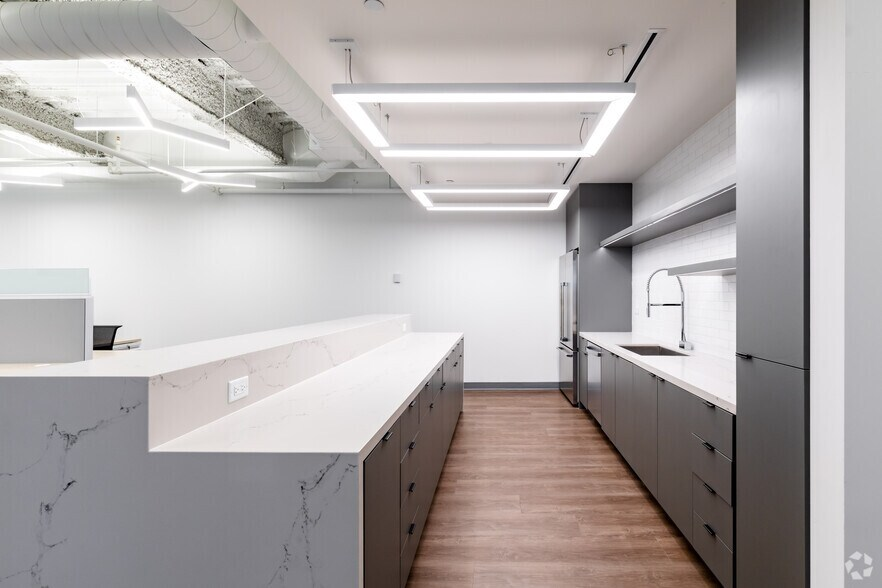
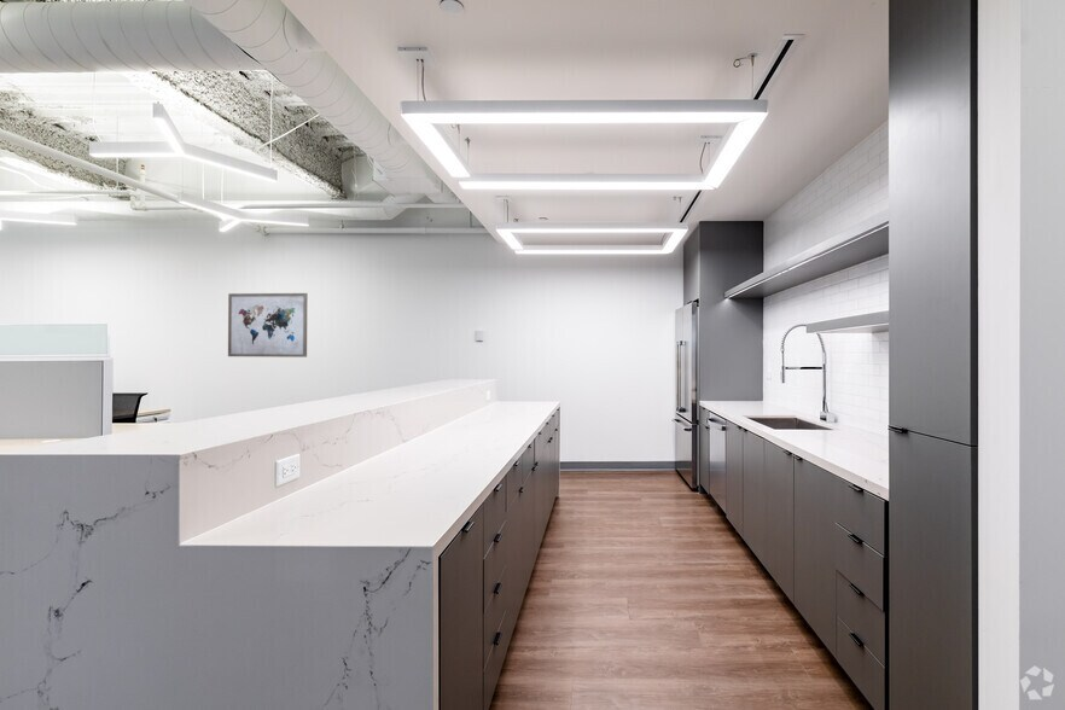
+ wall art (267, 325)
